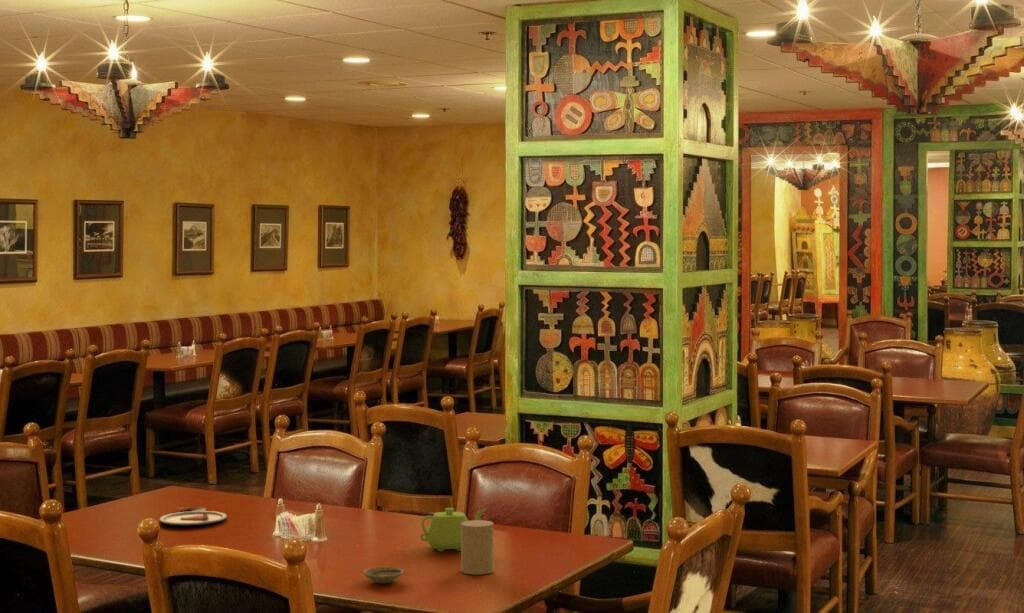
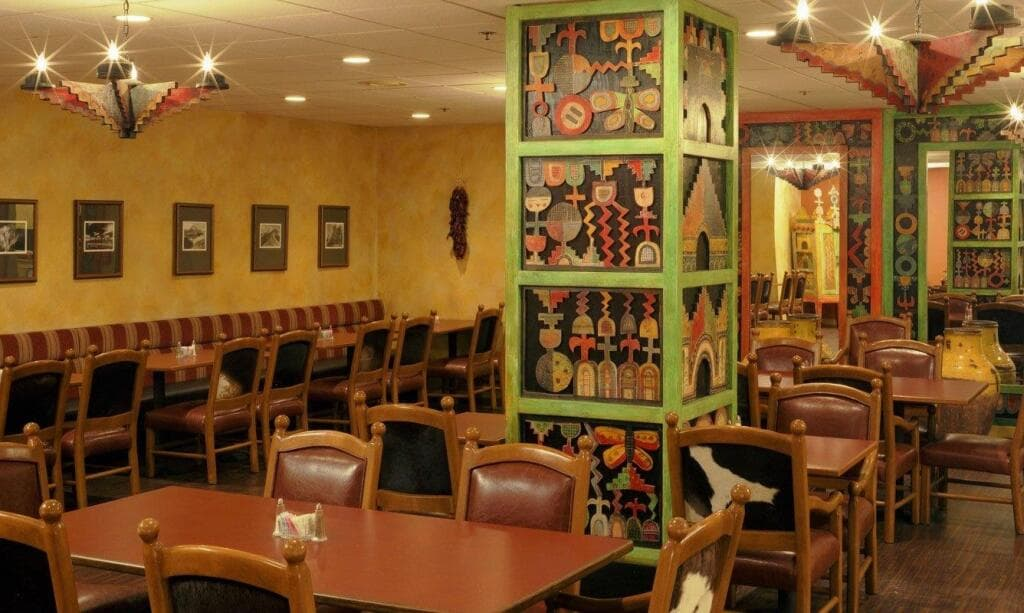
- cup (477, 547)
- teapot (453, 528)
- dinner plate (193, 515)
- saucer (383, 576)
